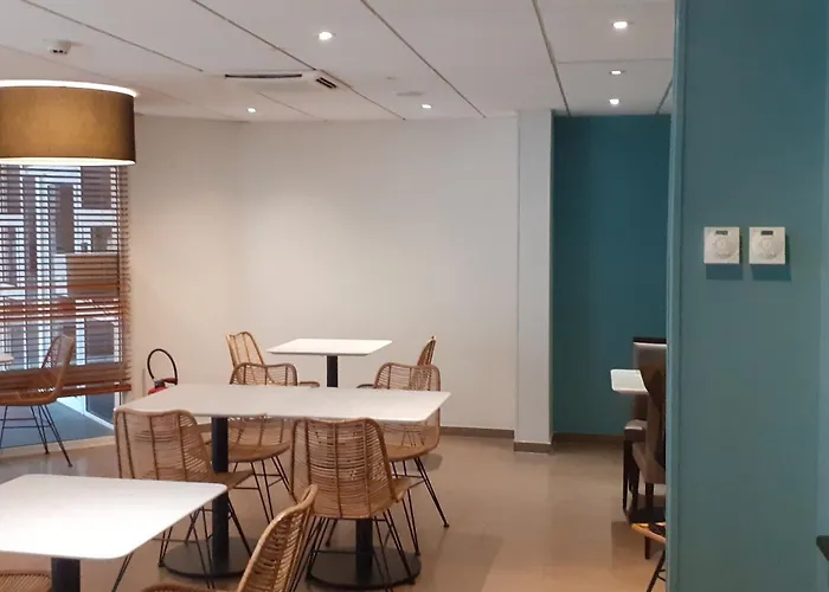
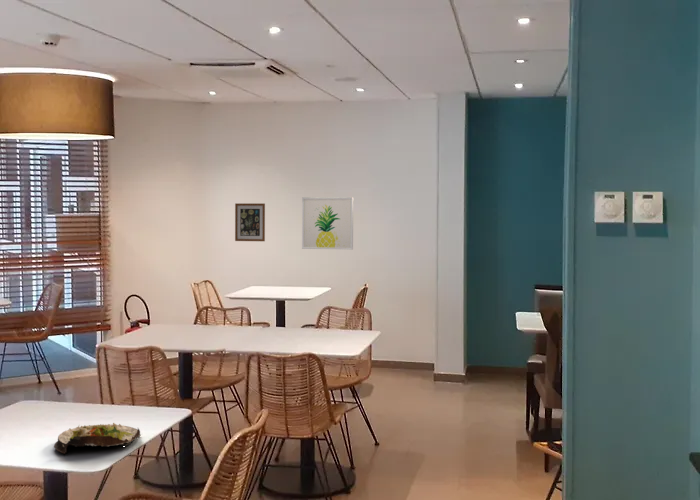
+ salad plate (98, 433)
+ wall art (327, 223)
+ wall art (249, 222)
